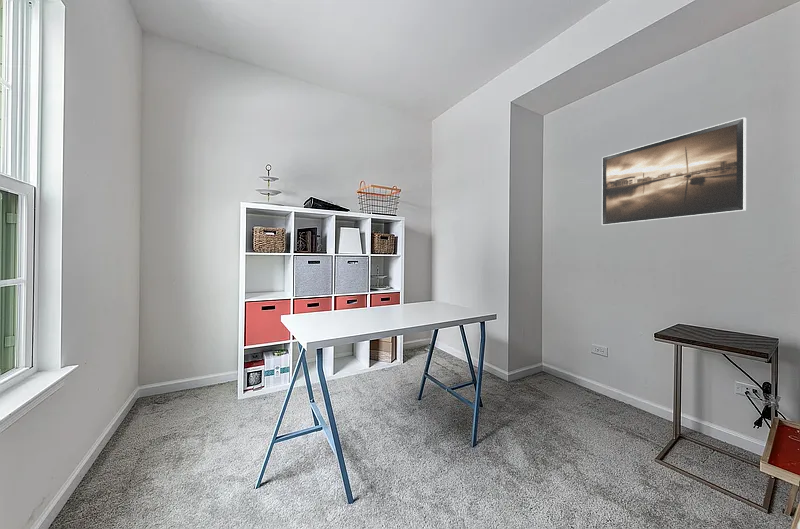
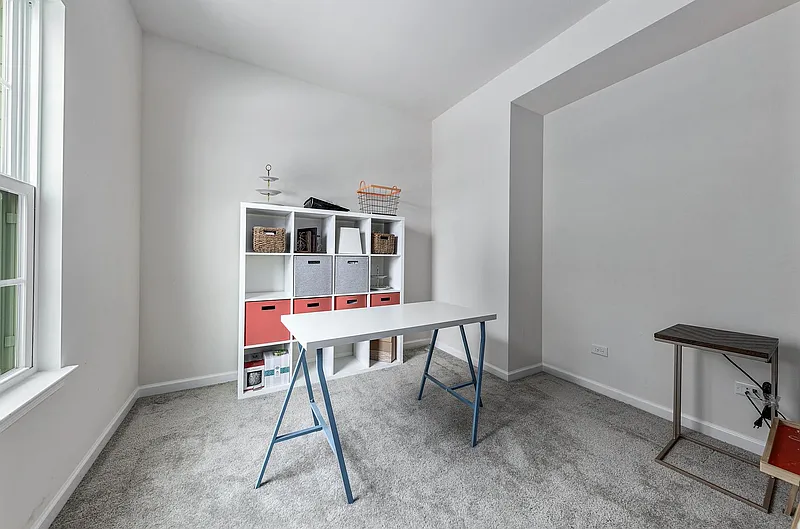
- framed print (662, 180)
